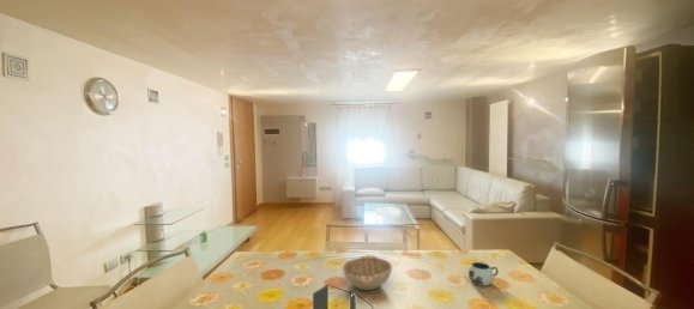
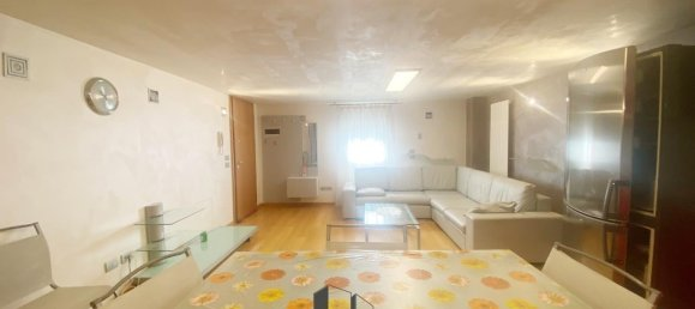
- decorative bowl (367, 274)
- mug (483, 273)
